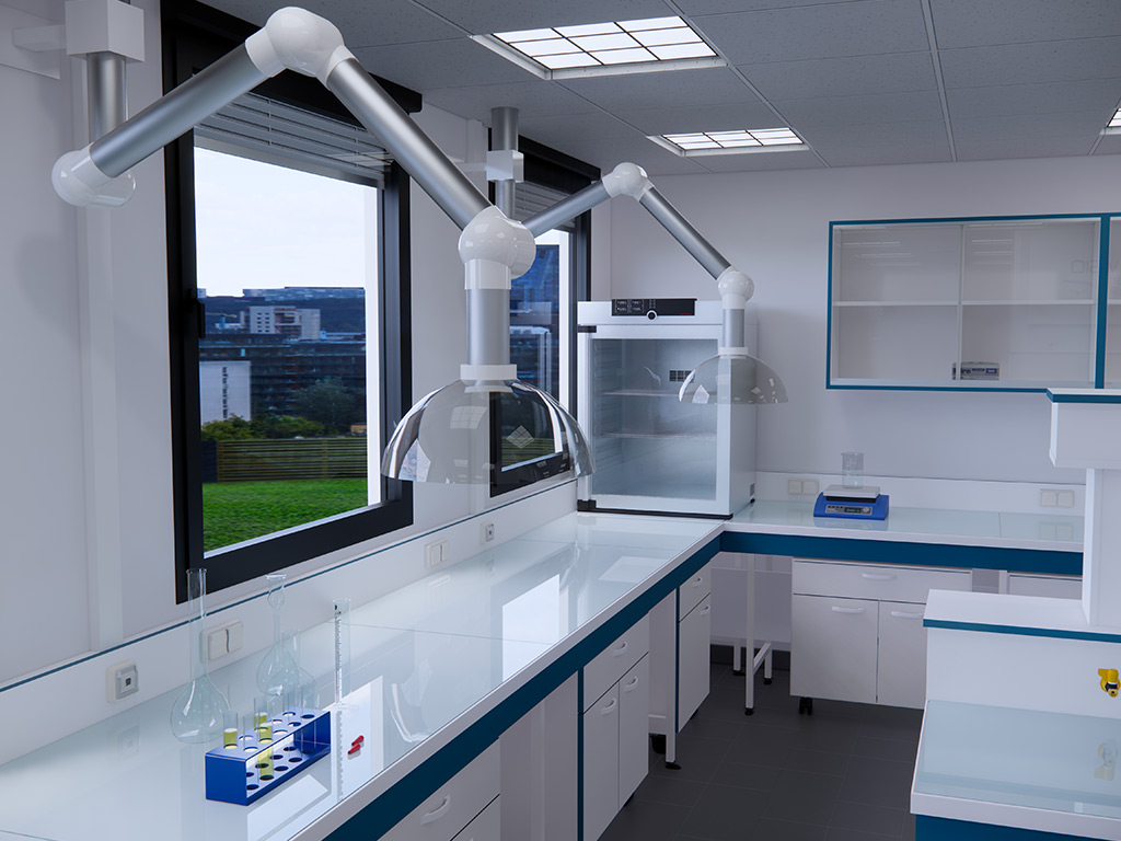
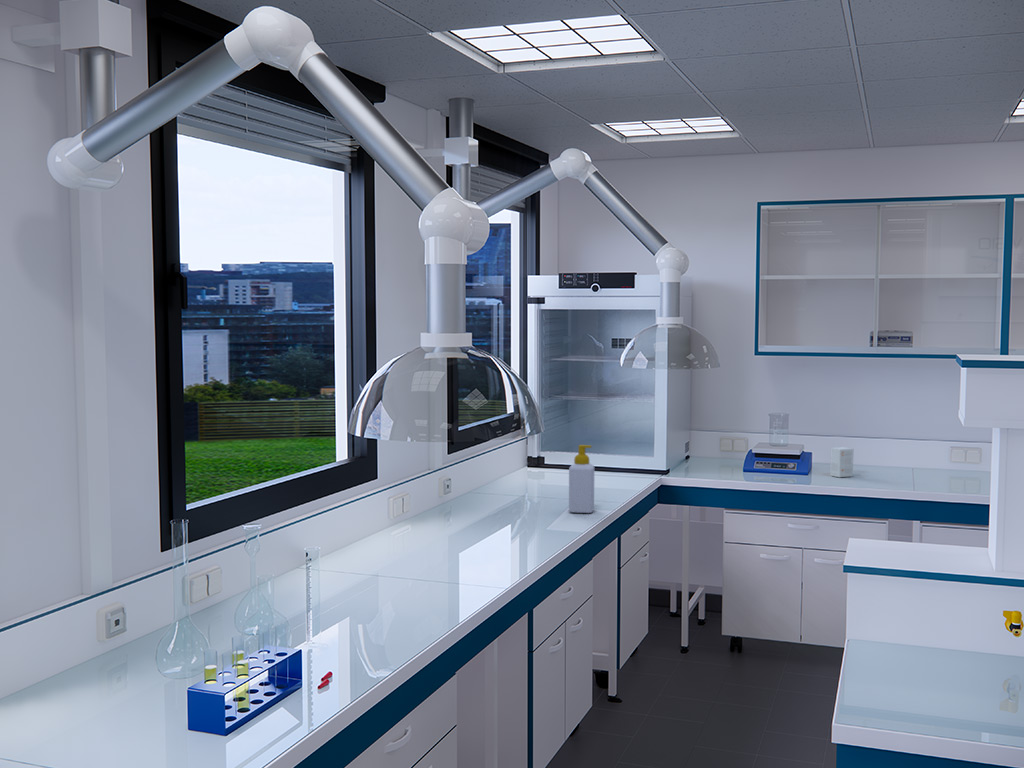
+ soap bottle (581, 478)
+ small box (841, 462)
